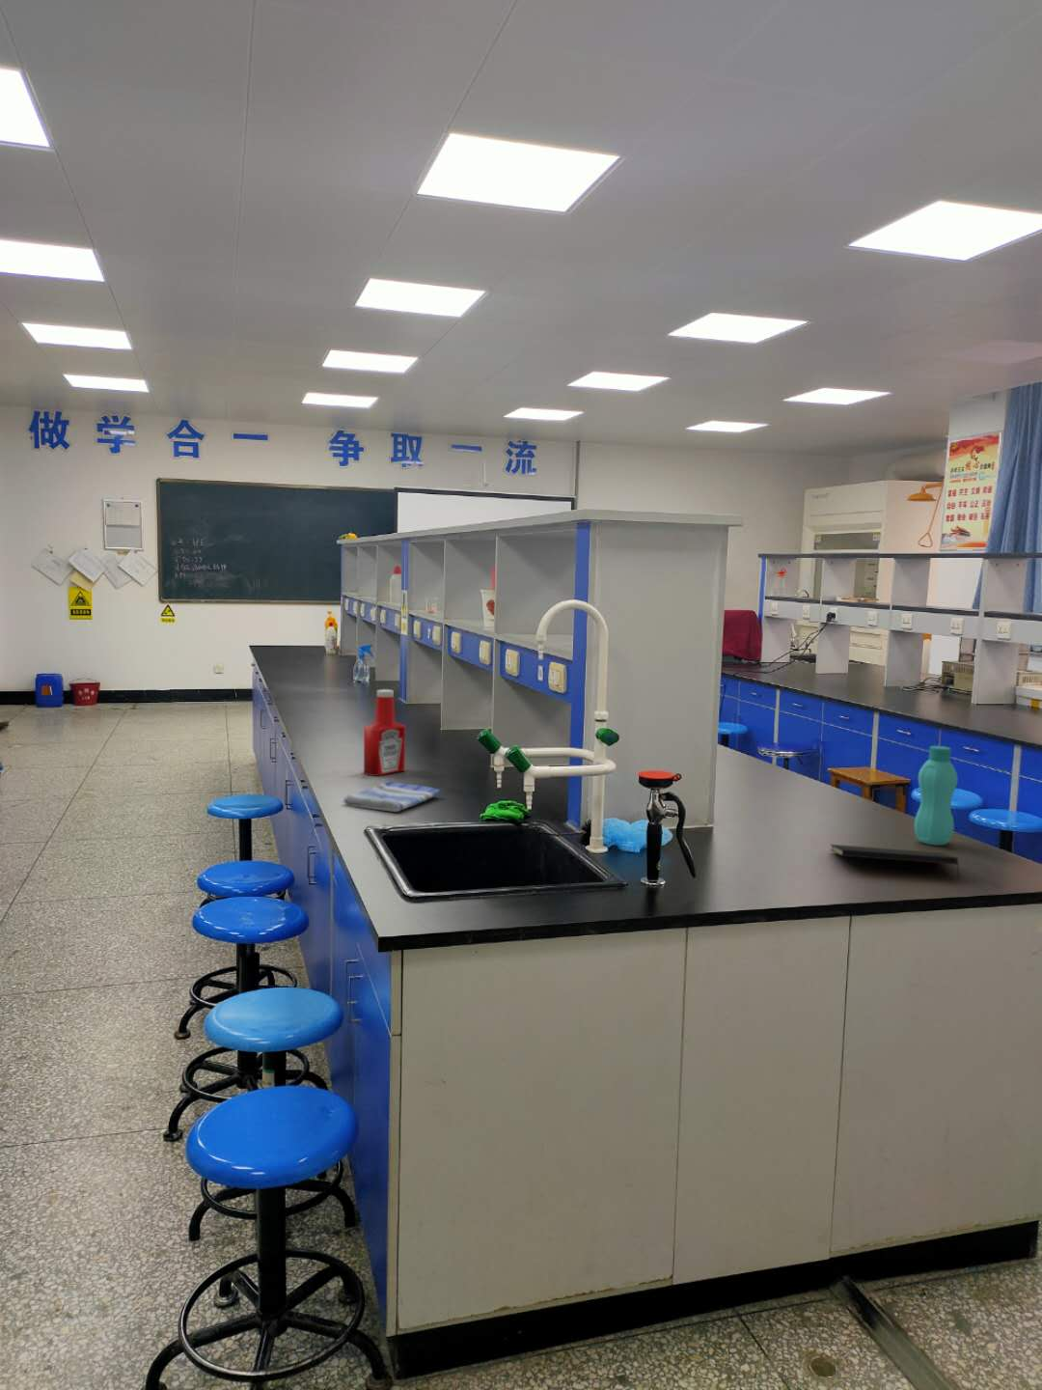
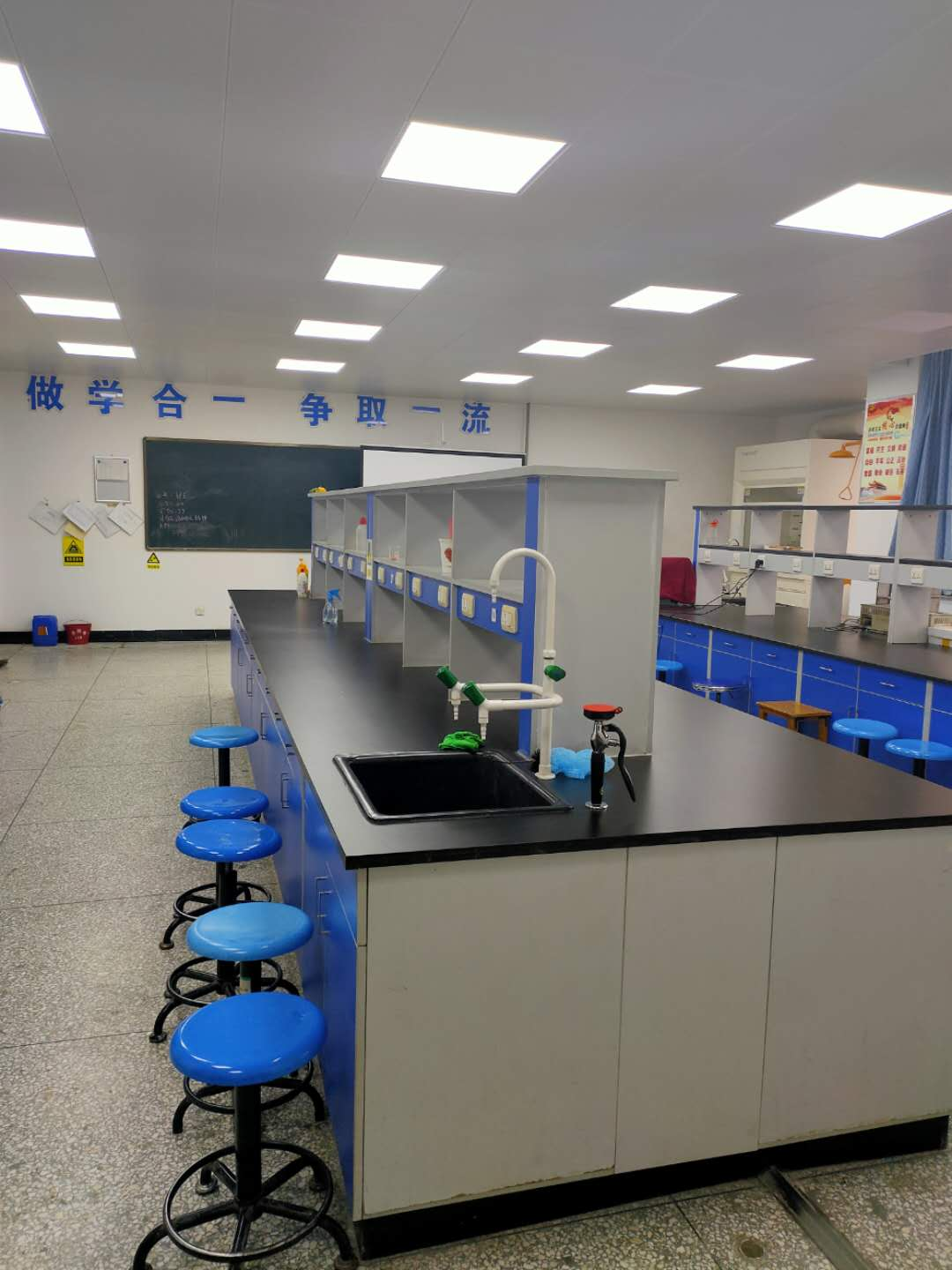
- soap bottle (384, 731)
- dish towel (393, 796)
- bottle (936, 795)
- notepad (891, 854)
